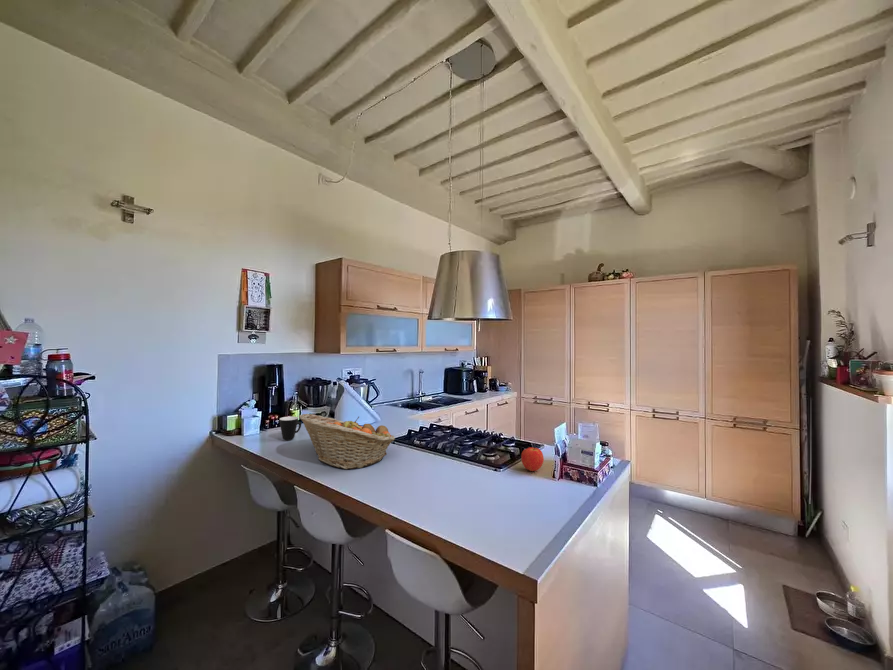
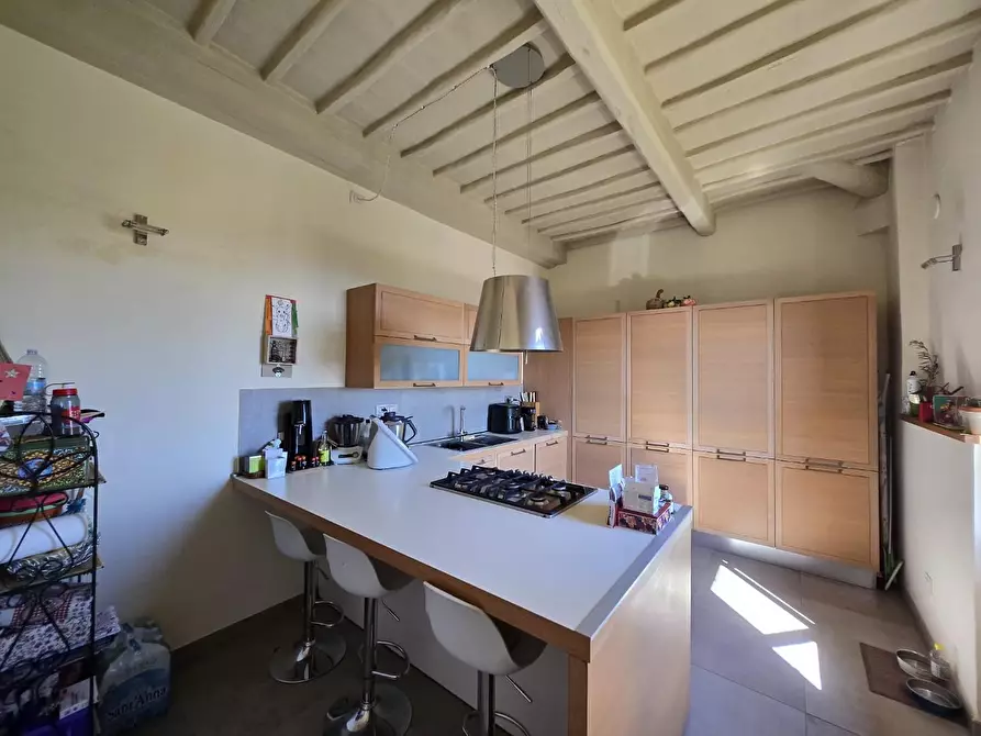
- apple (532, 458)
- mug (290, 428)
- fruit basket (346, 435)
